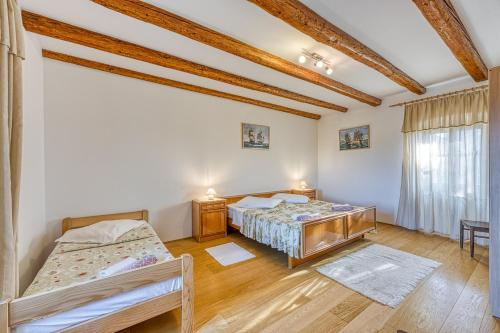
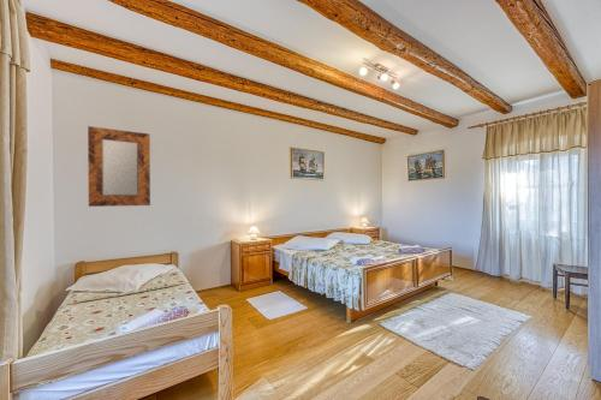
+ home mirror (120, 168)
